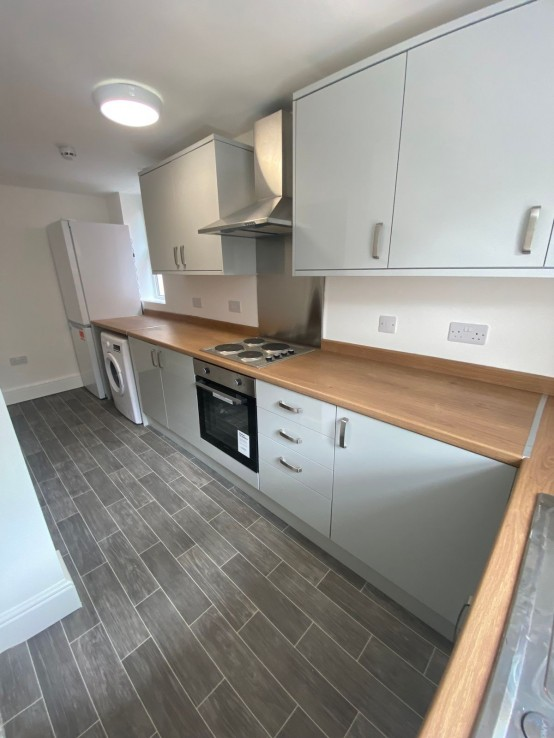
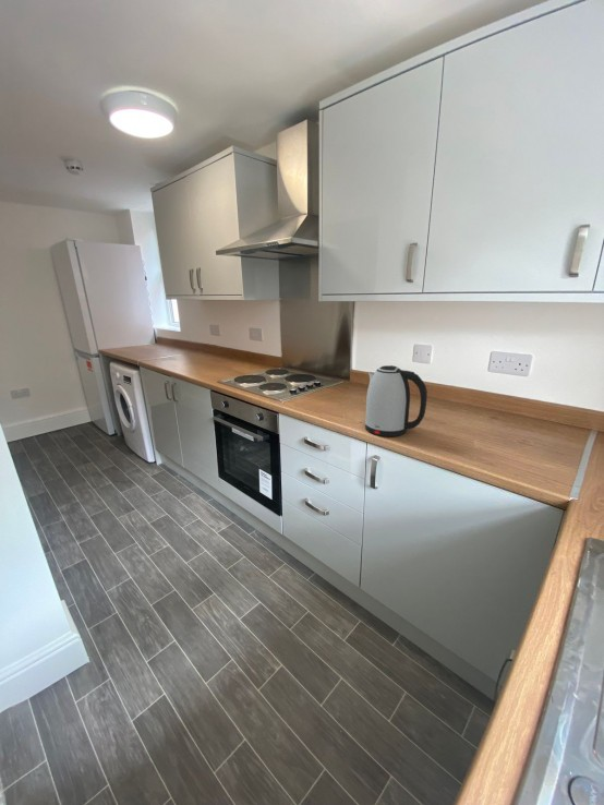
+ kettle (395, 399)
